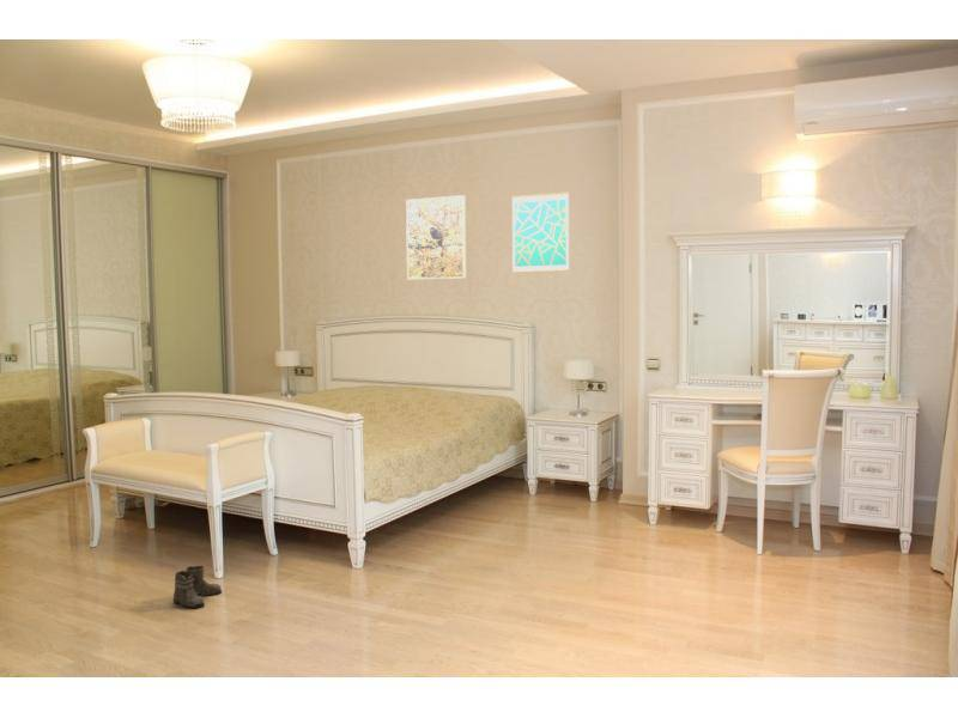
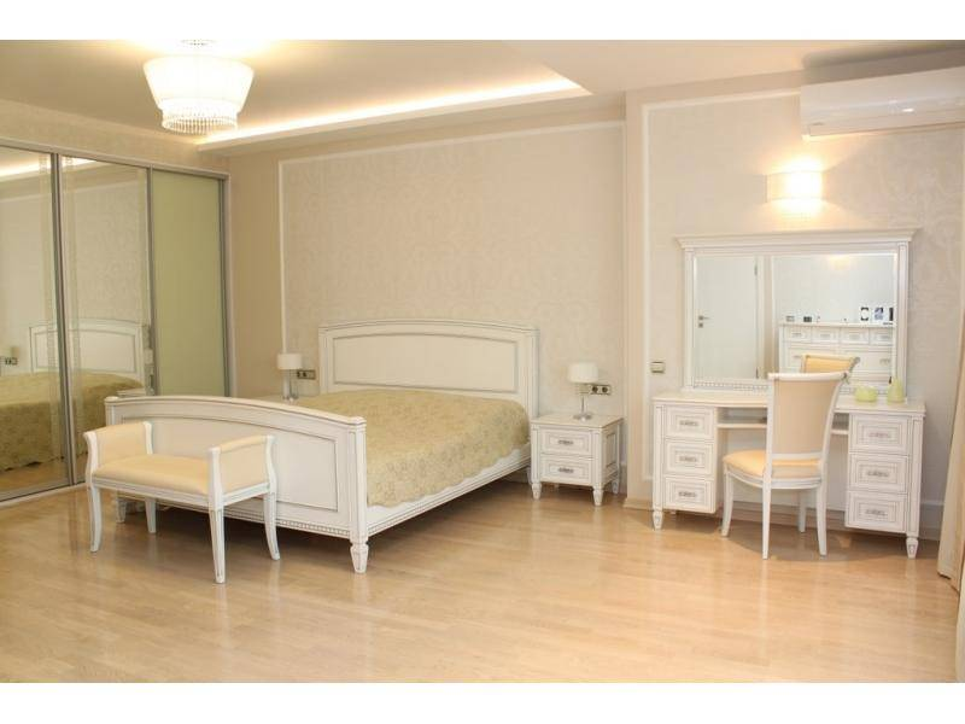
- boots (195, 584)
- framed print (435, 238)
- wall art (540, 233)
